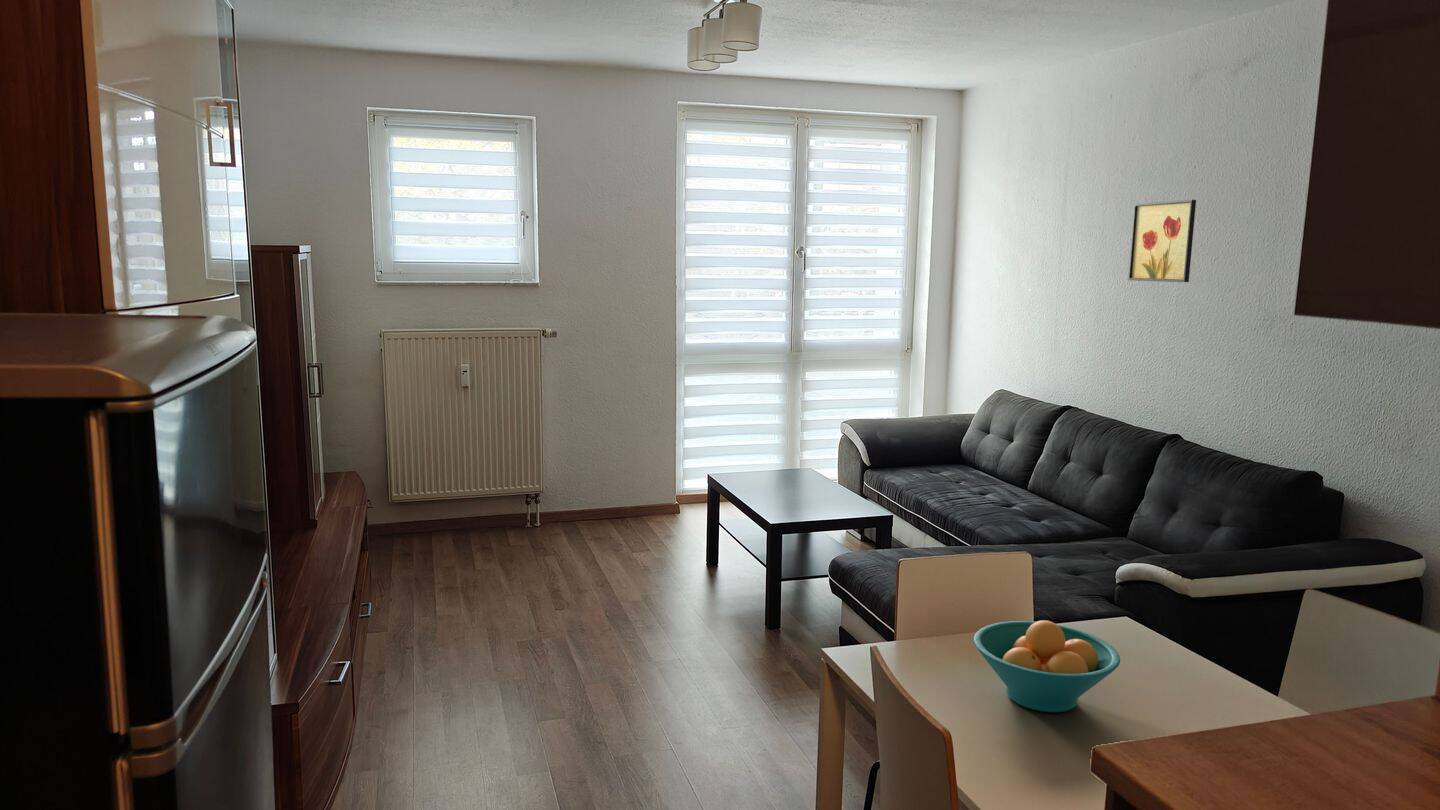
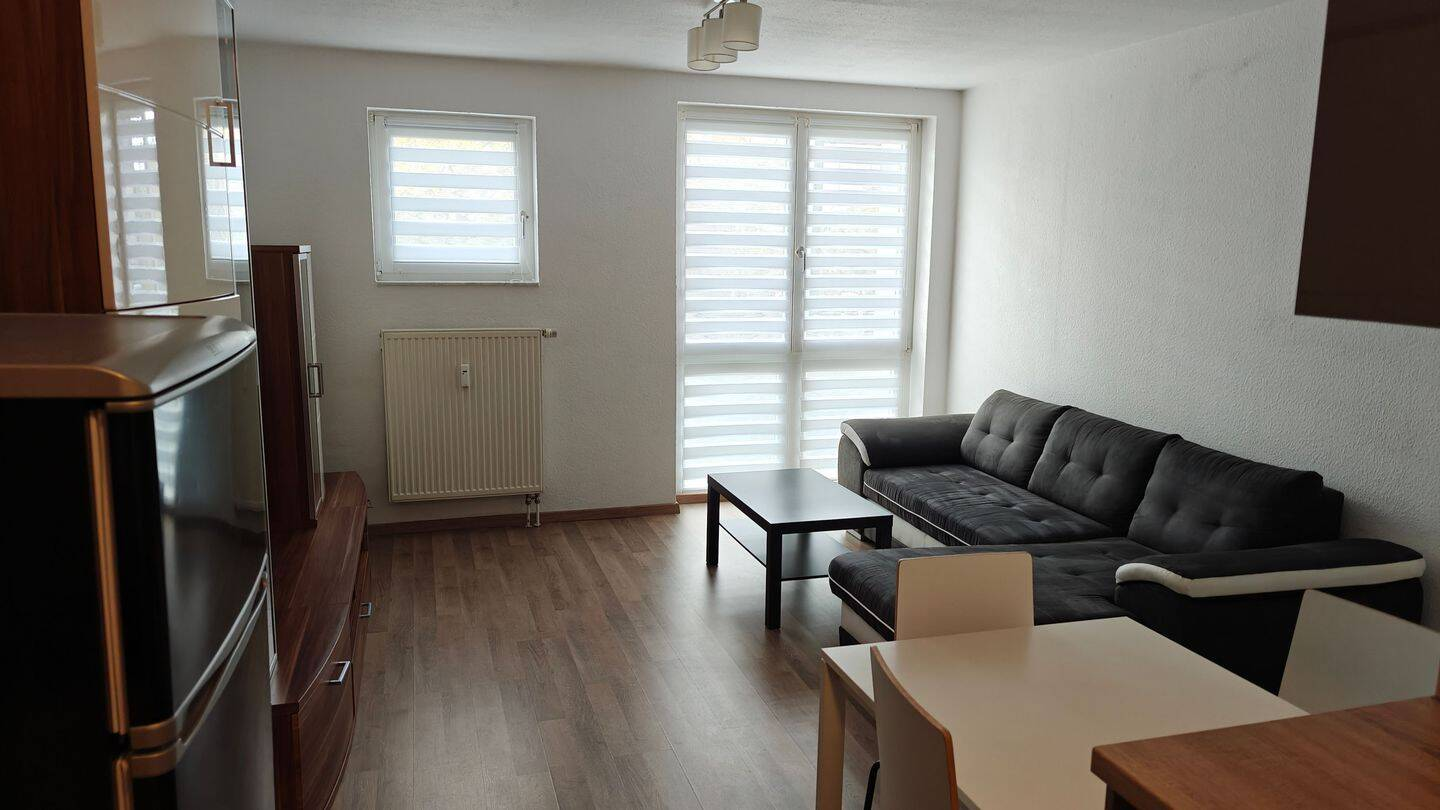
- fruit bowl (1044, 660)
- wall art (1162, 241)
